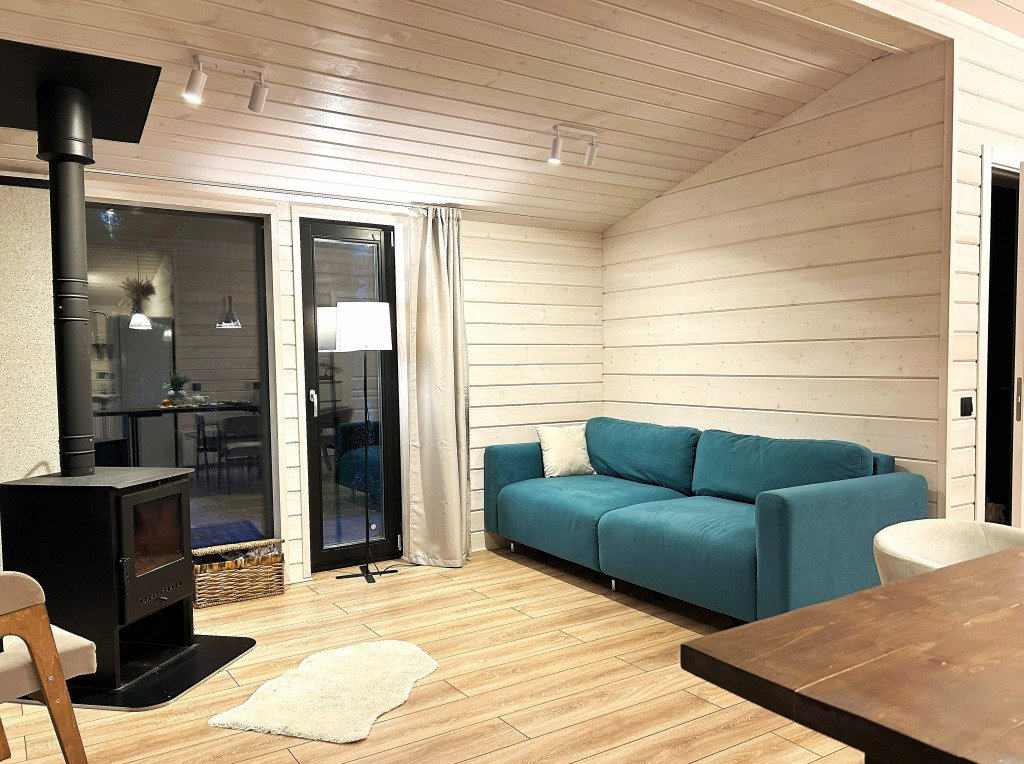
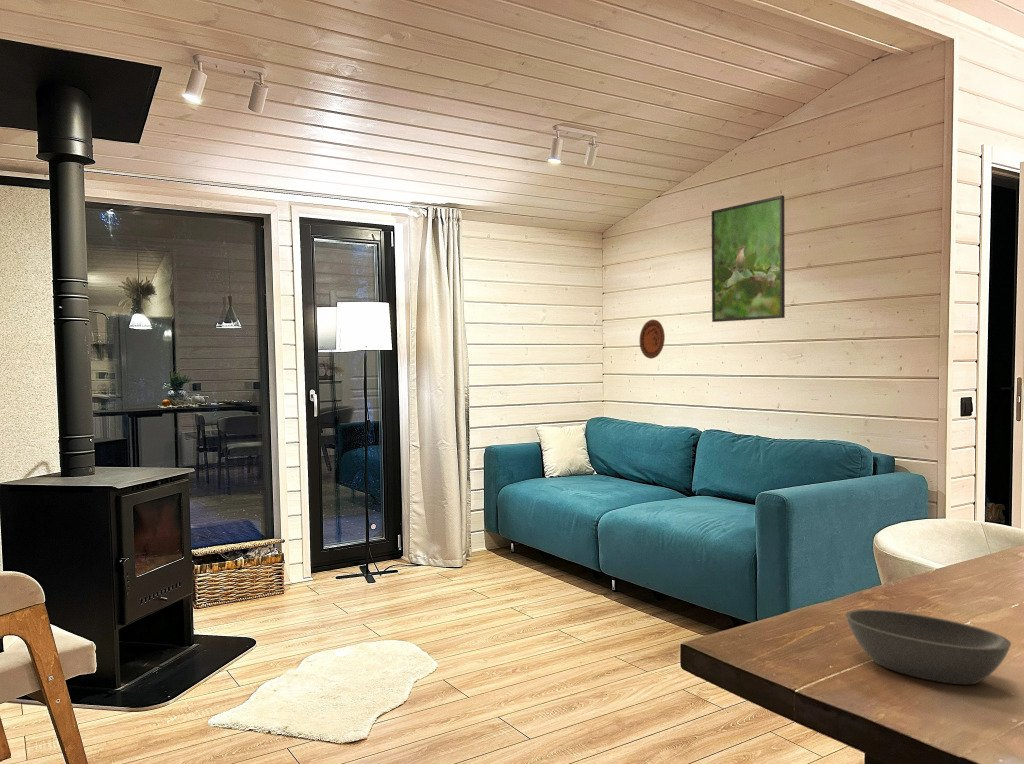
+ decorative plate (652, 339)
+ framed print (746, 262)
+ bowl (923, 648)
